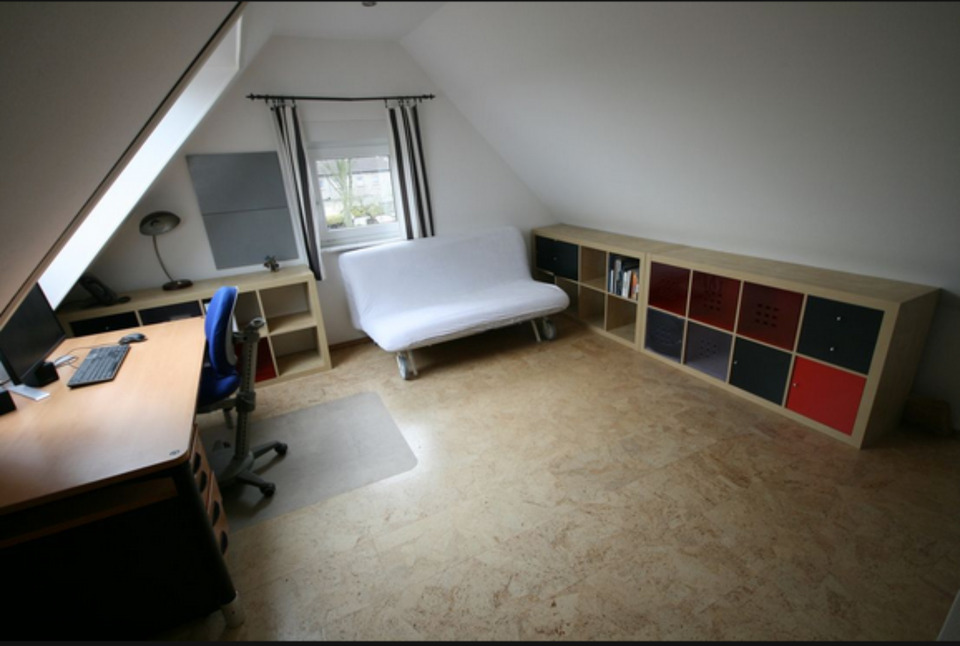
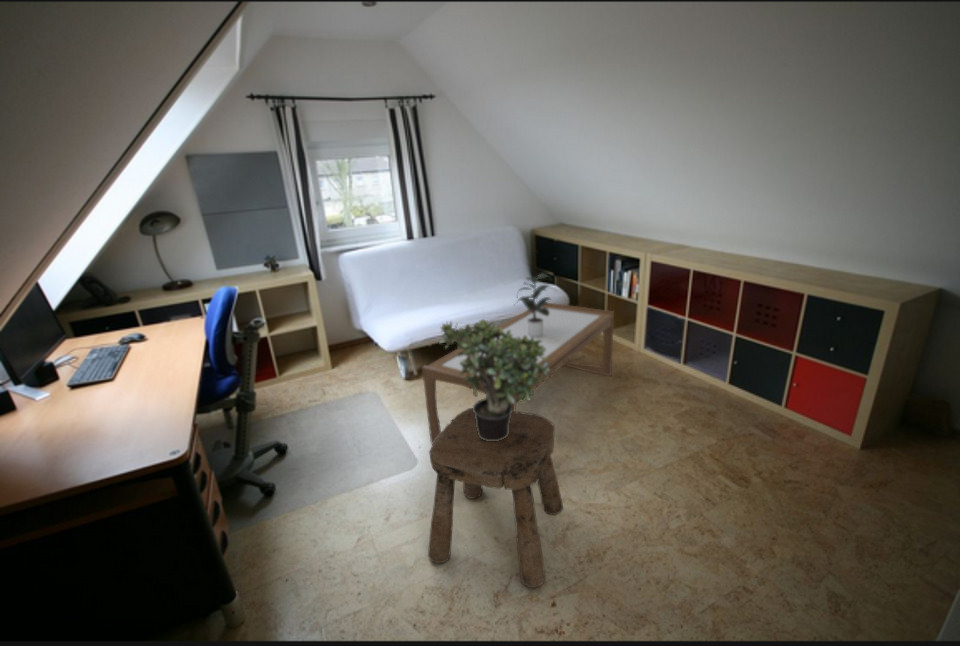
+ potted plant (490, 381)
+ potted plant (530, 303)
+ coffee table (535, 375)
+ stool (496, 486)
